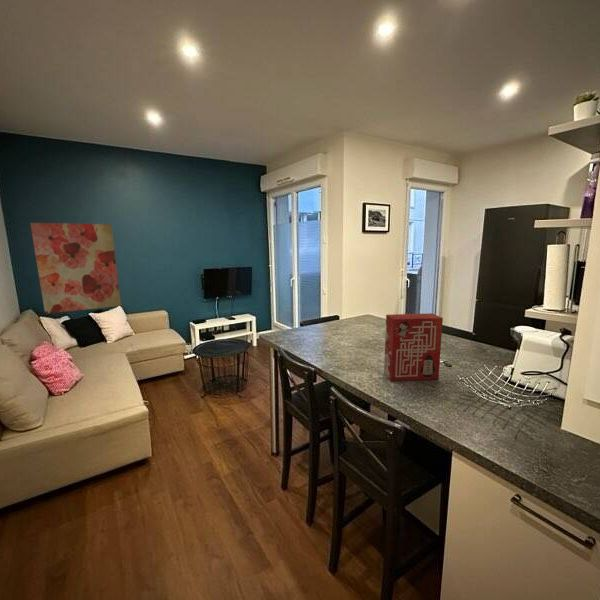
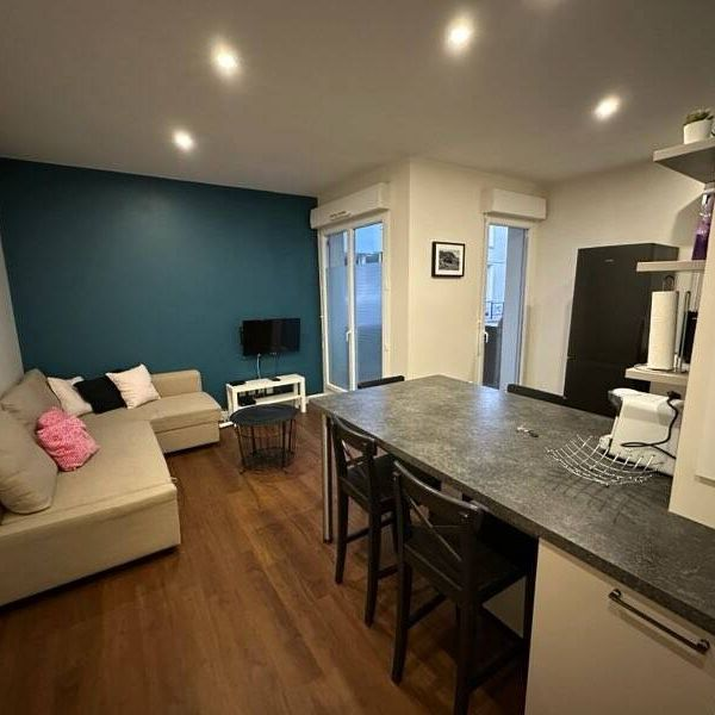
- cereal box (412, 346)
- wall art (79, 267)
